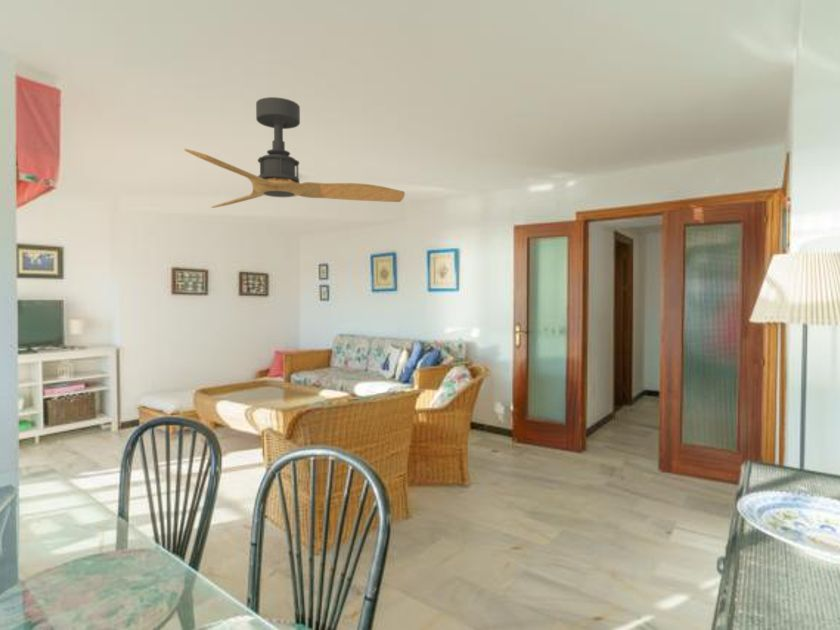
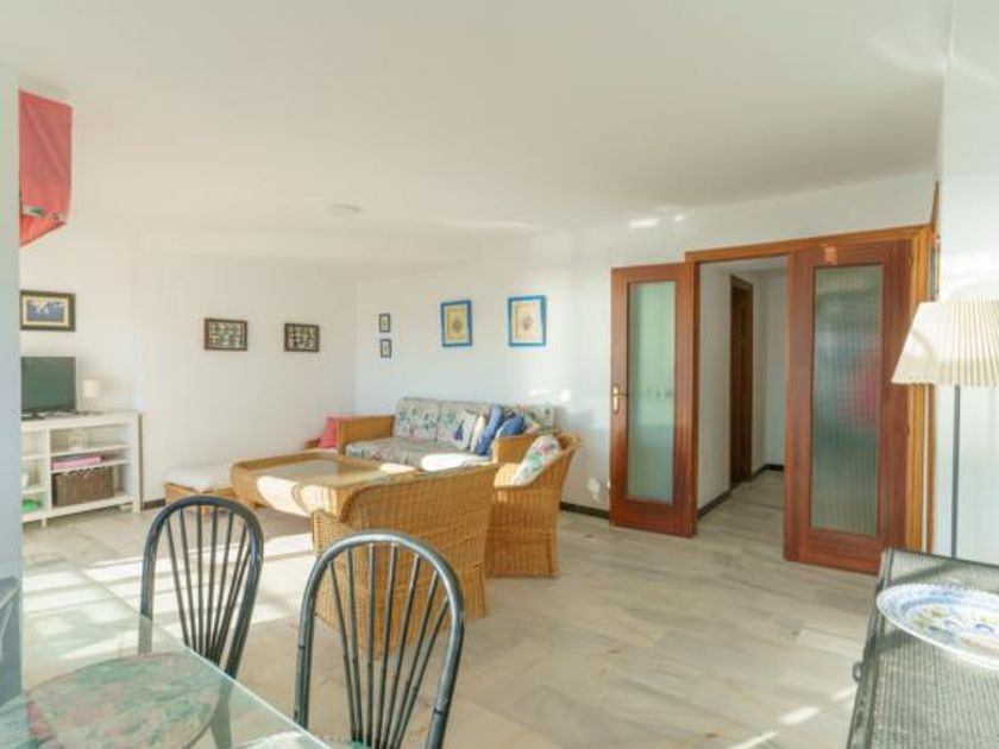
- ceiling fan (298, 161)
